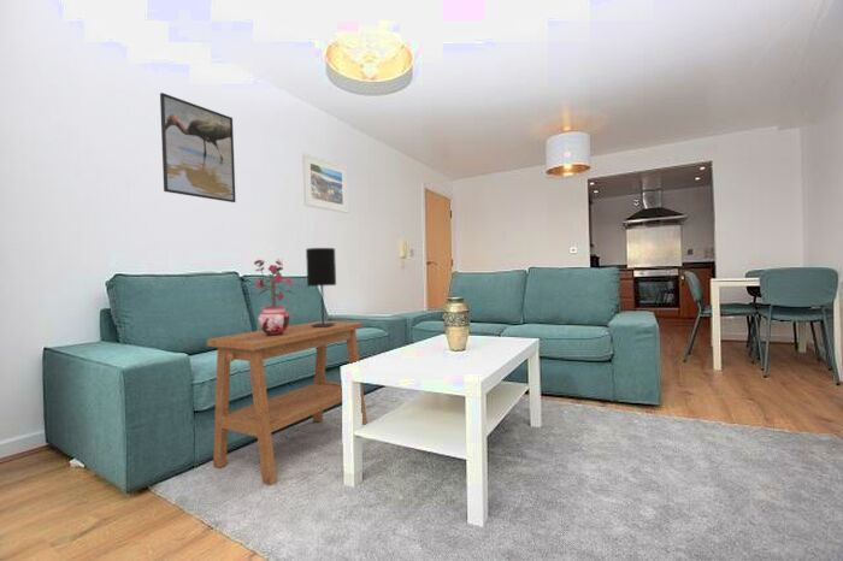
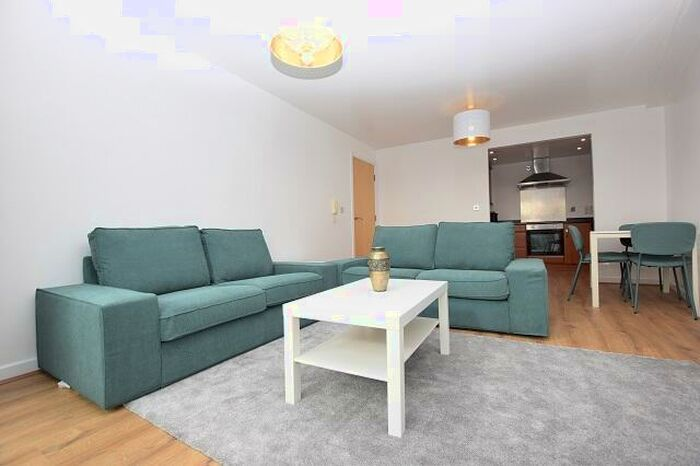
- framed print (200, 152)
- potted plant (275, 295)
- side table (297, 389)
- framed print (326, 184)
- table lamp (322, 287)
